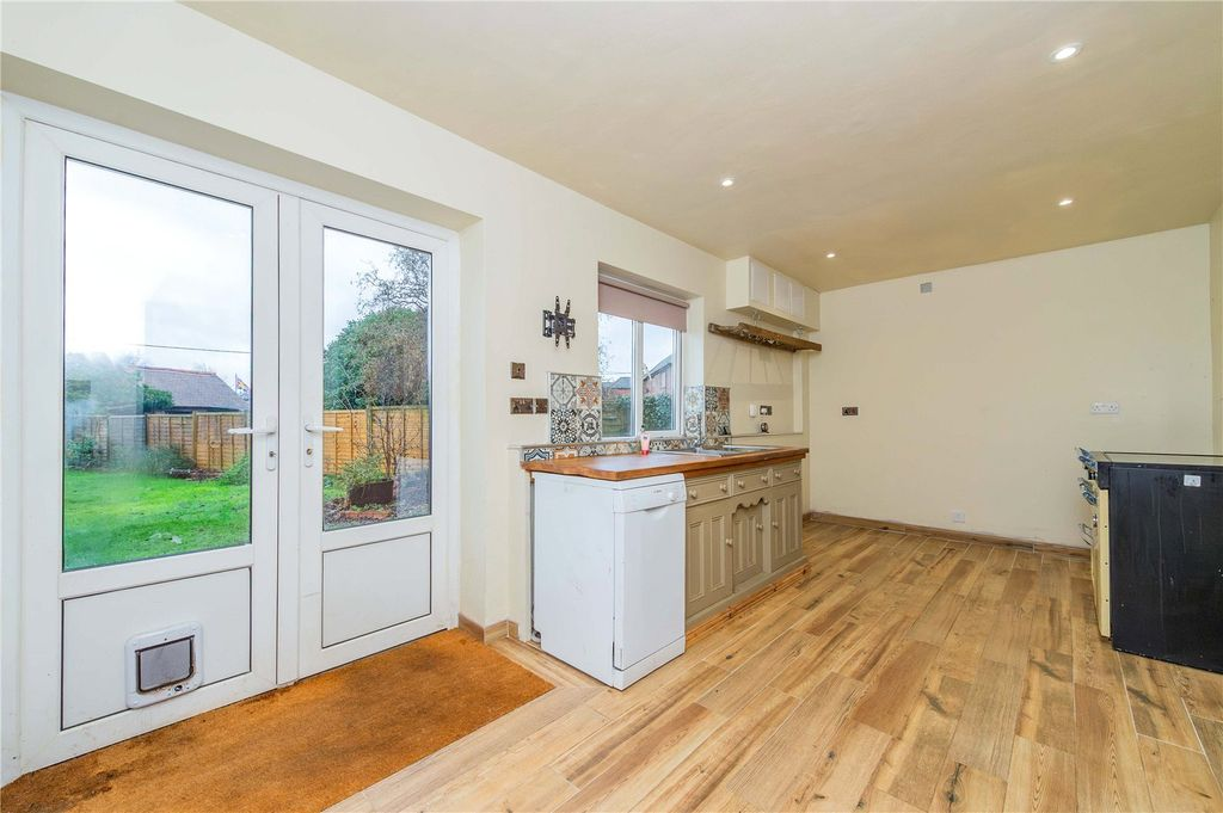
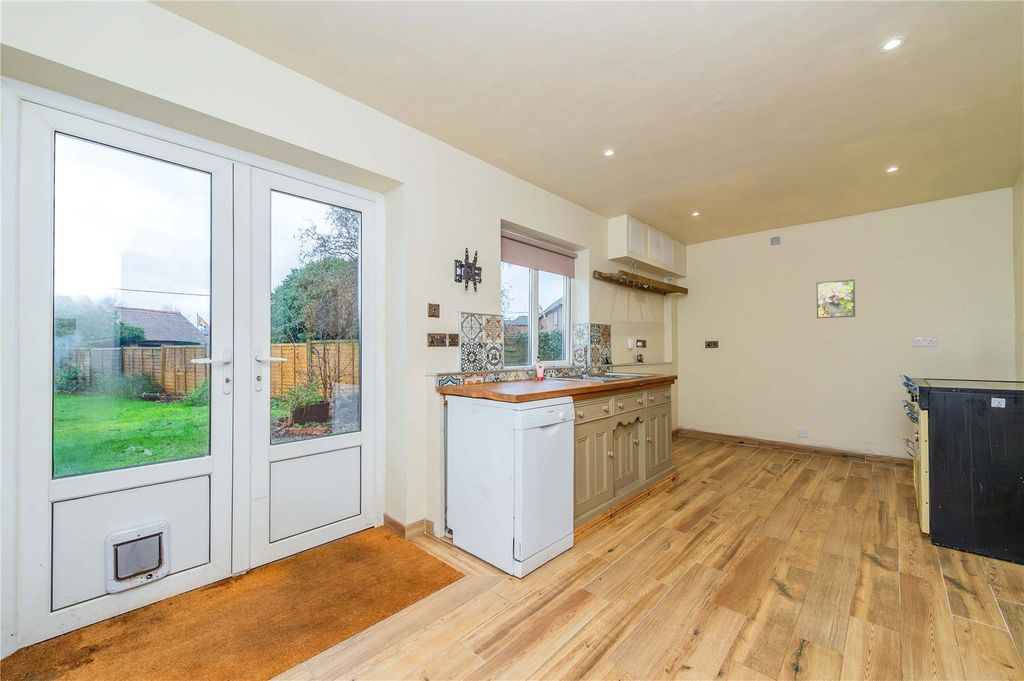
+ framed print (835, 299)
